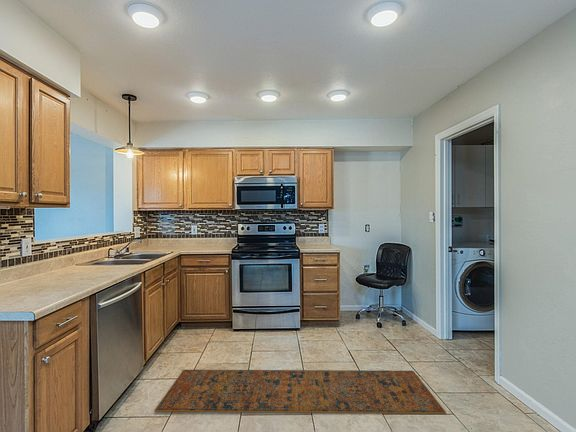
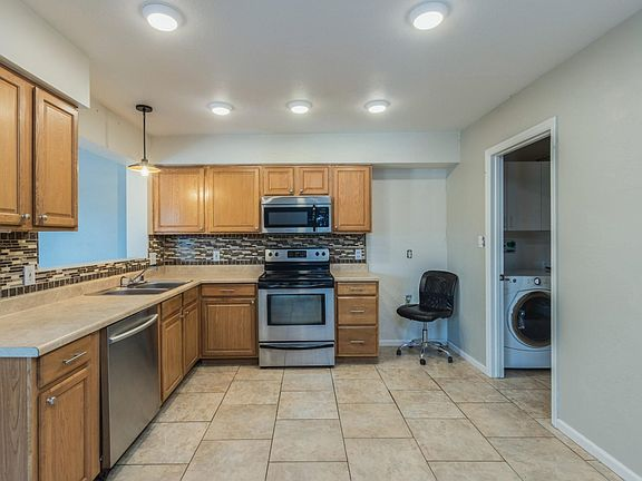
- rug (298, 388)
